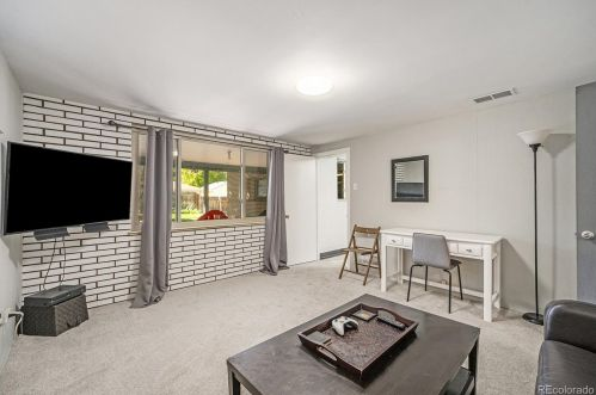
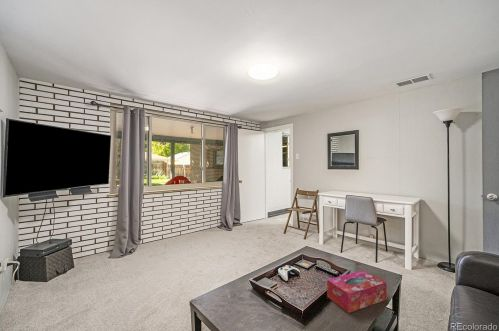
+ tissue box (356, 289)
